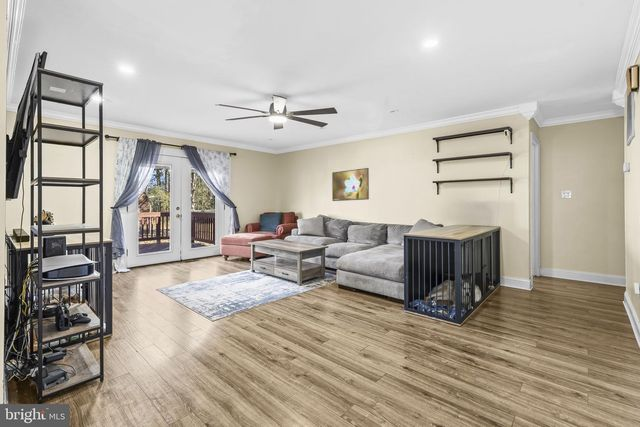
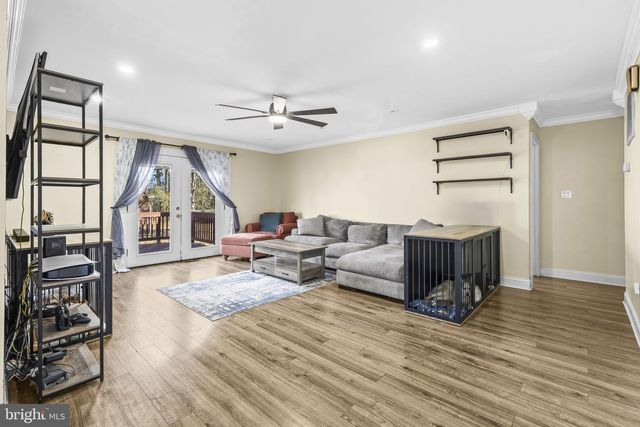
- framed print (349, 185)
